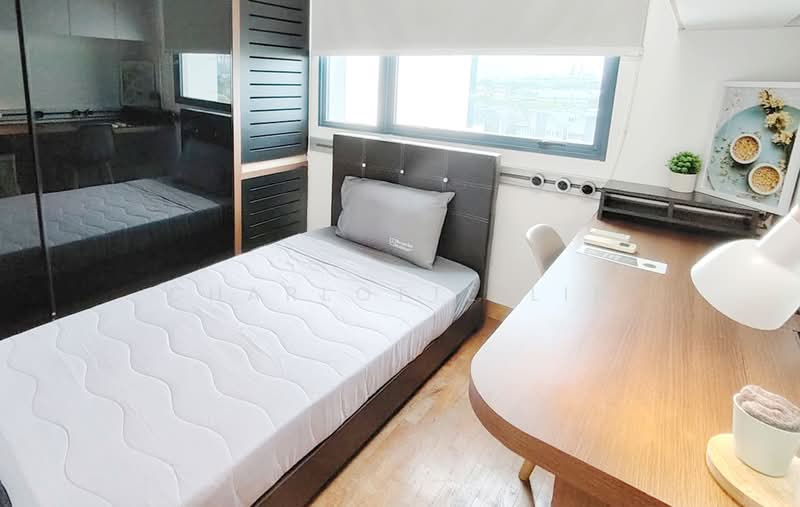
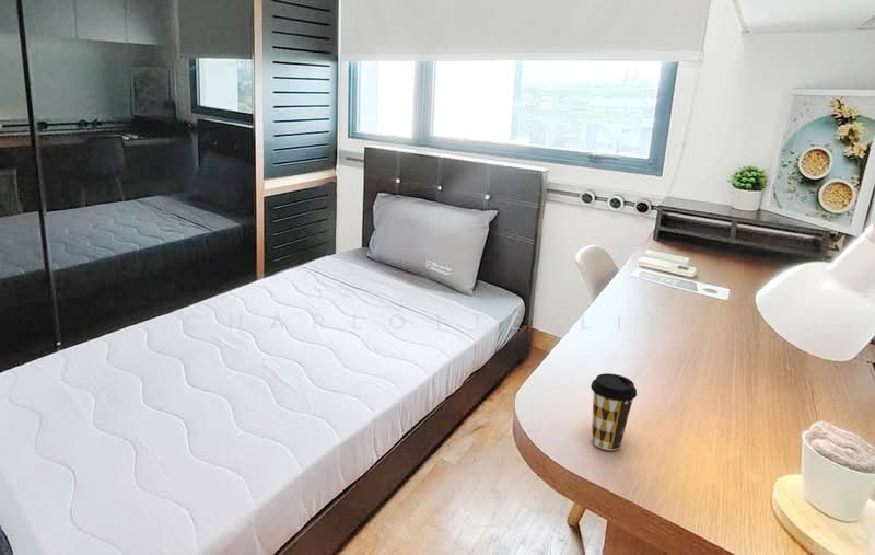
+ coffee cup (609, 412)
